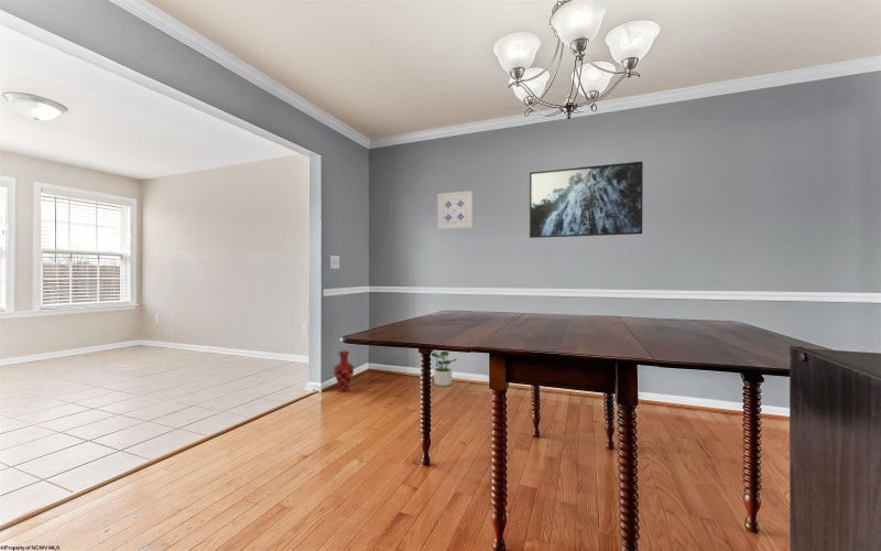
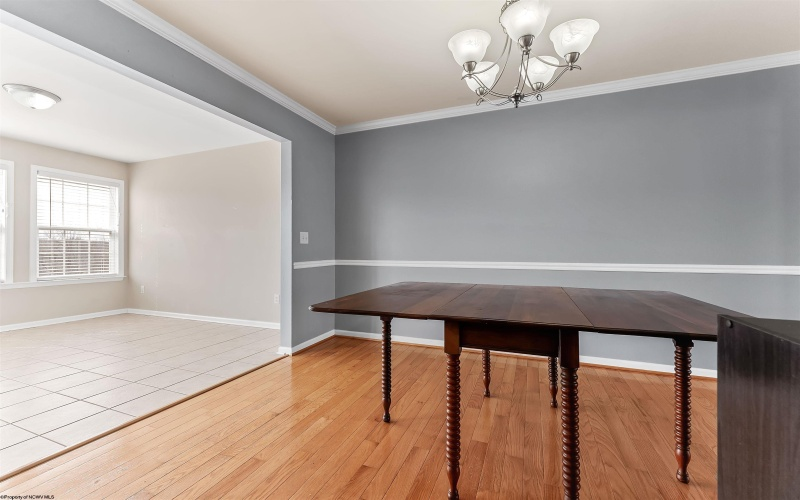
- potted plant (439, 357)
- wall art (454, 210)
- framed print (583, 202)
- vase (344, 371)
